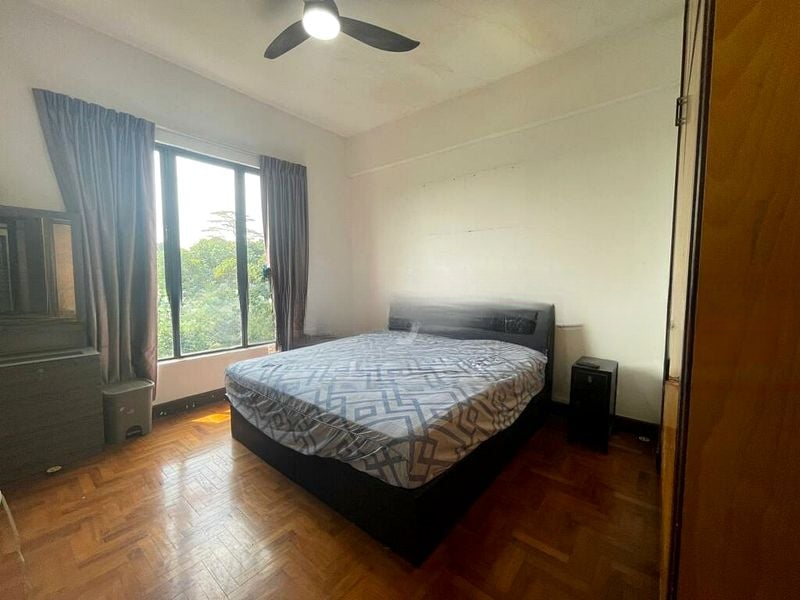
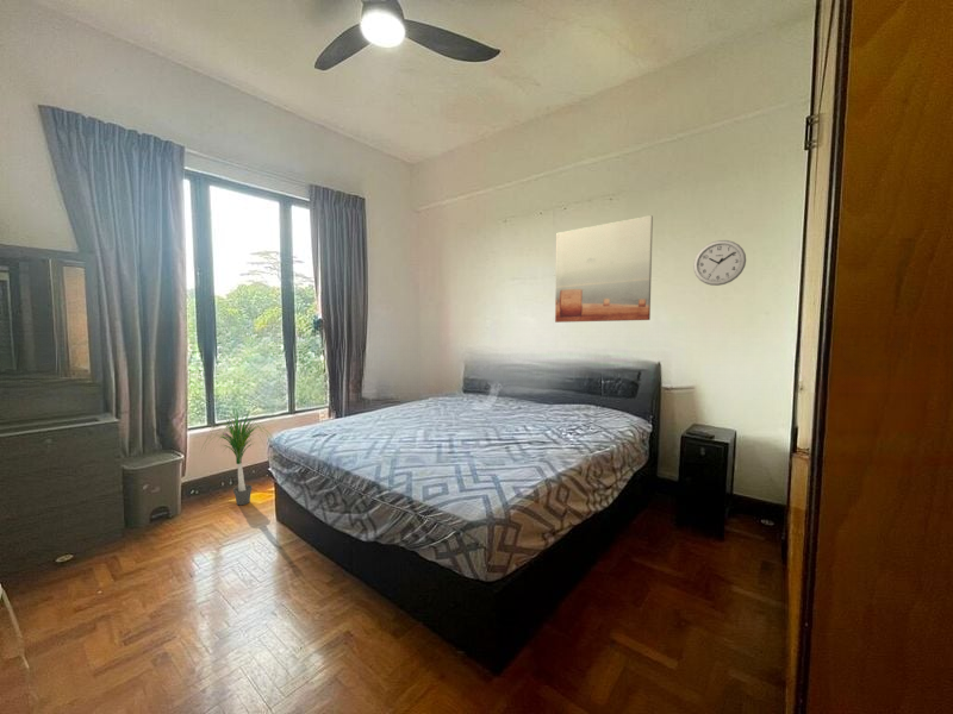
+ potted plant (238, 453)
+ wall clock (718, 262)
+ wall art (599, 273)
